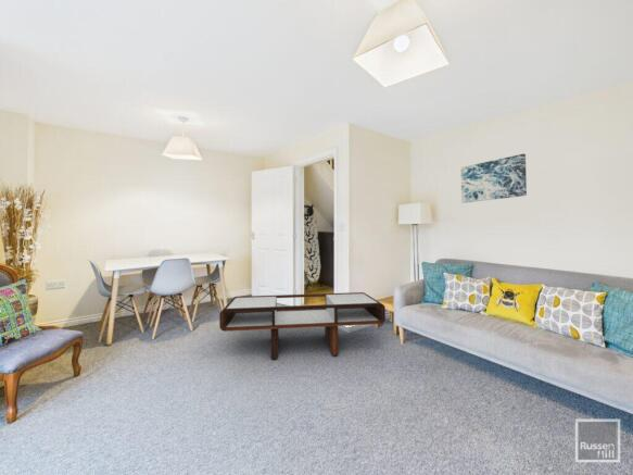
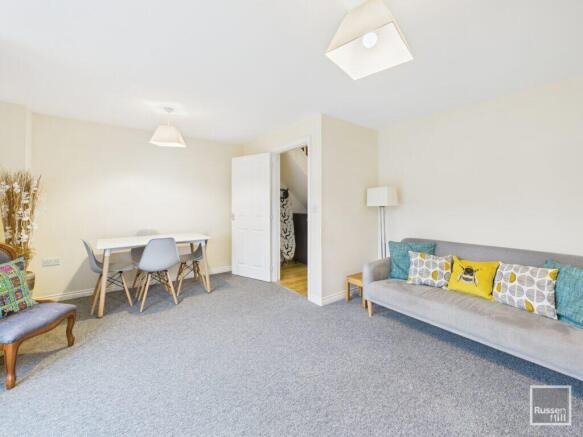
- coffee table (303, 323)
- wall art (491, 180)
